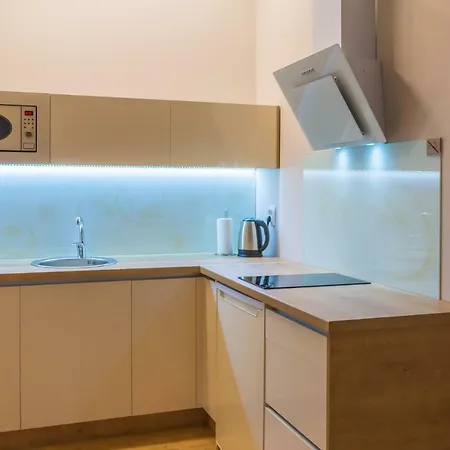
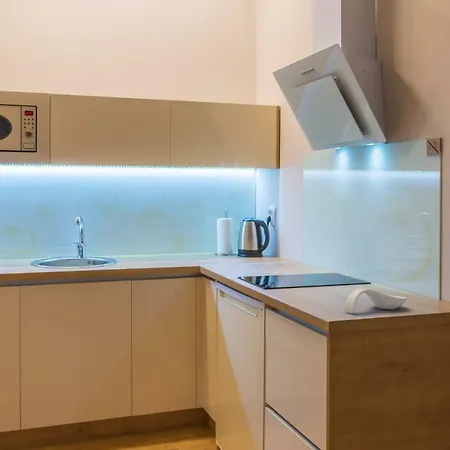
+ spoon rest (375, 298)
